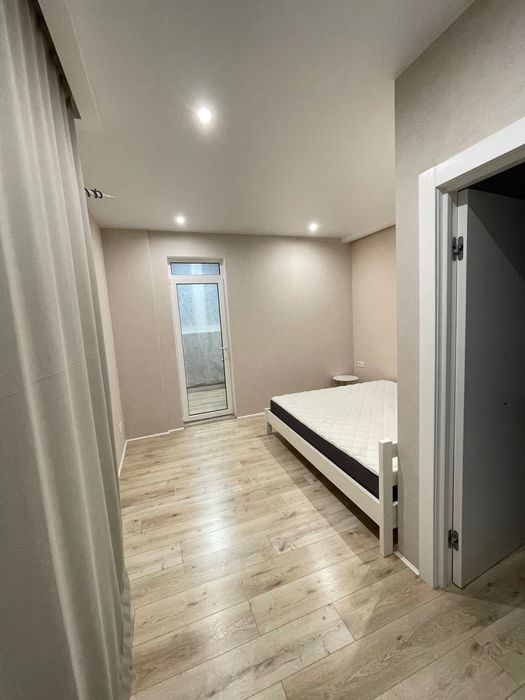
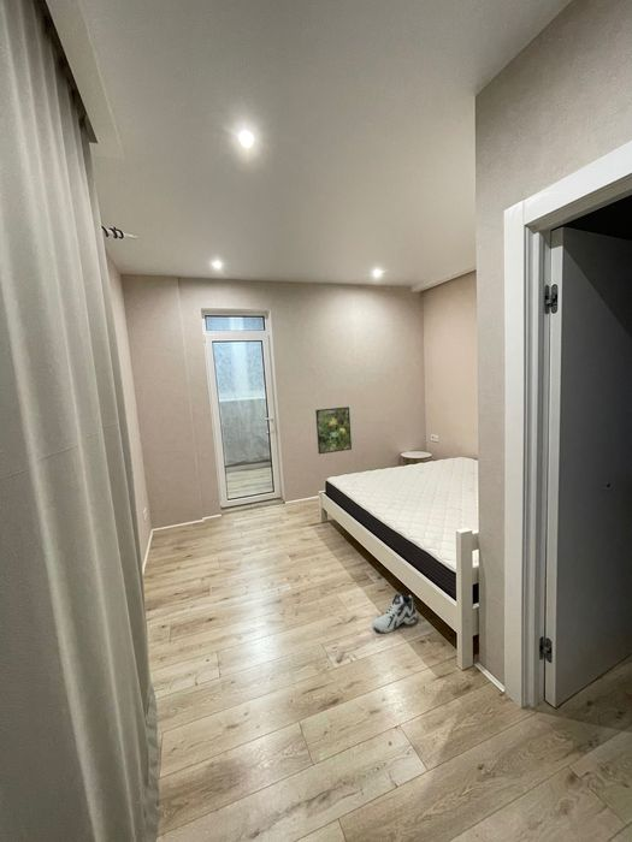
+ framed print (333, 429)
+ sneaker (394, 609)
